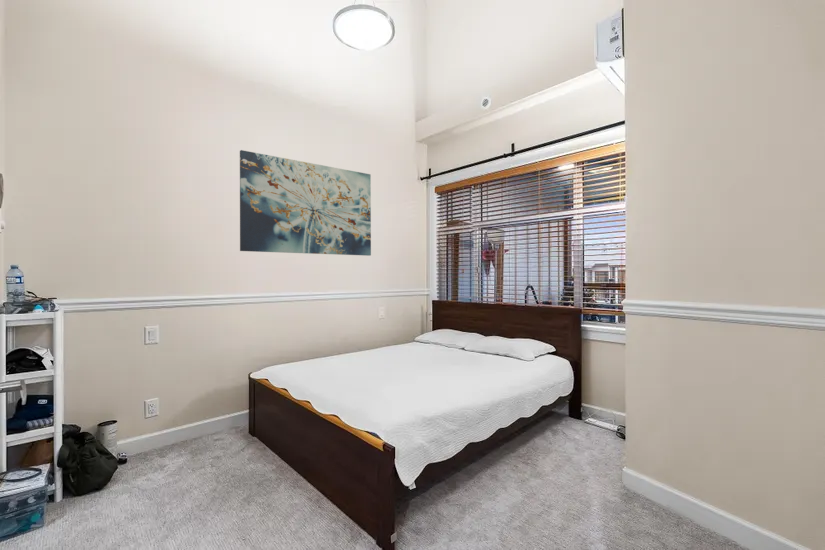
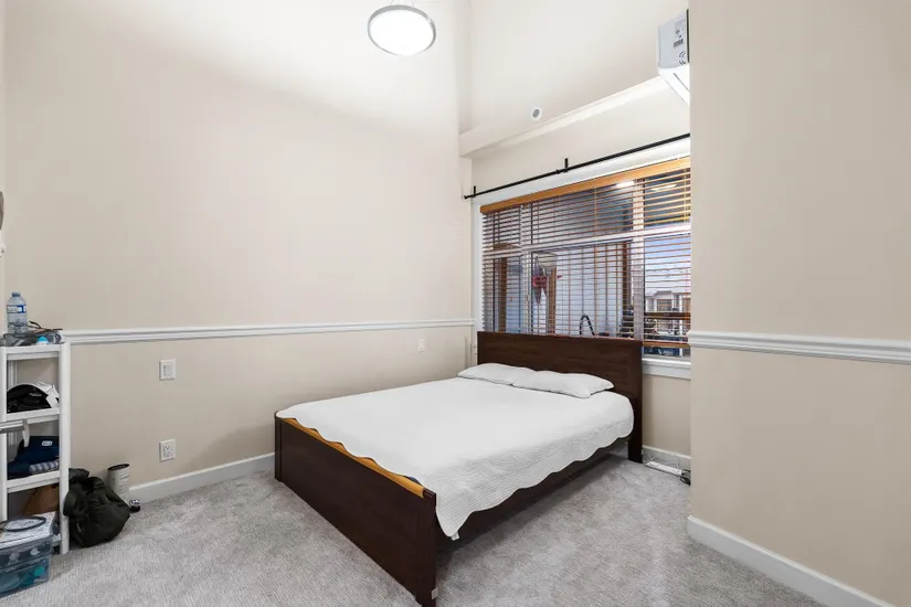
- wall art (312, 208)
